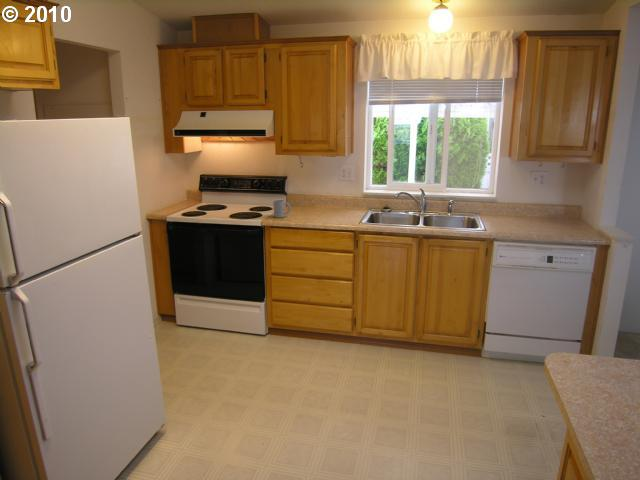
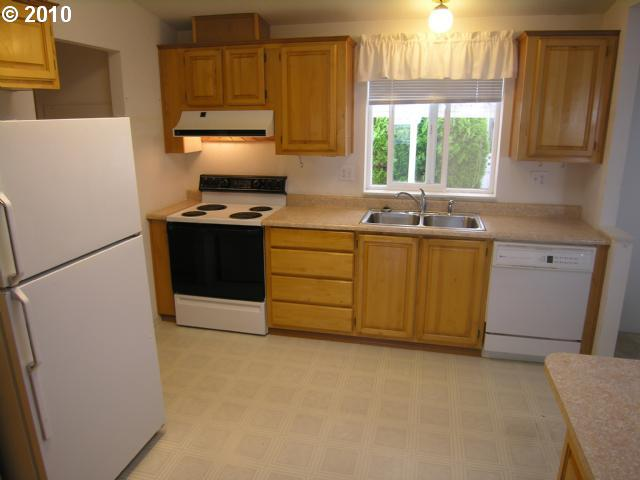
- mug (281, 208)
